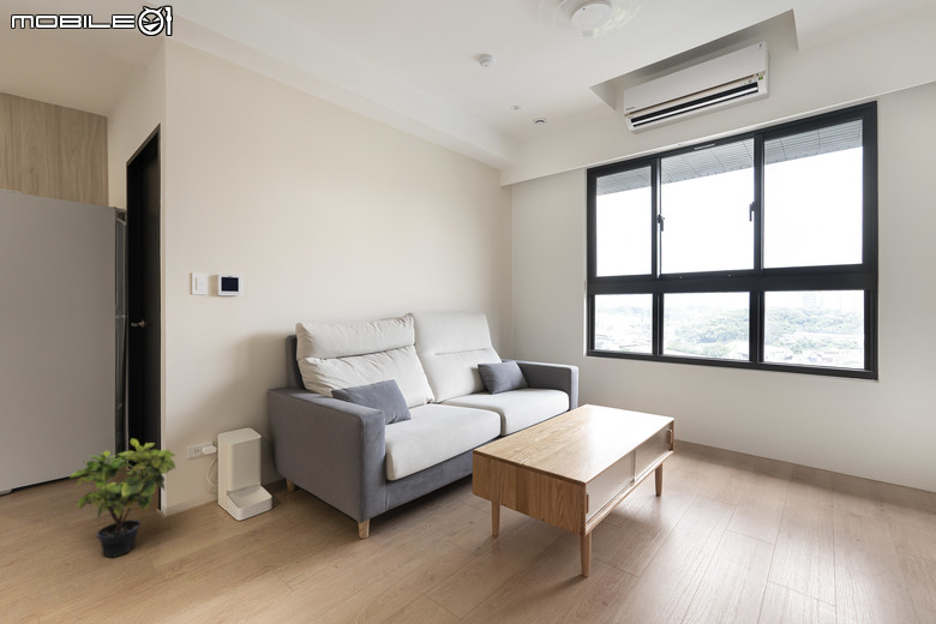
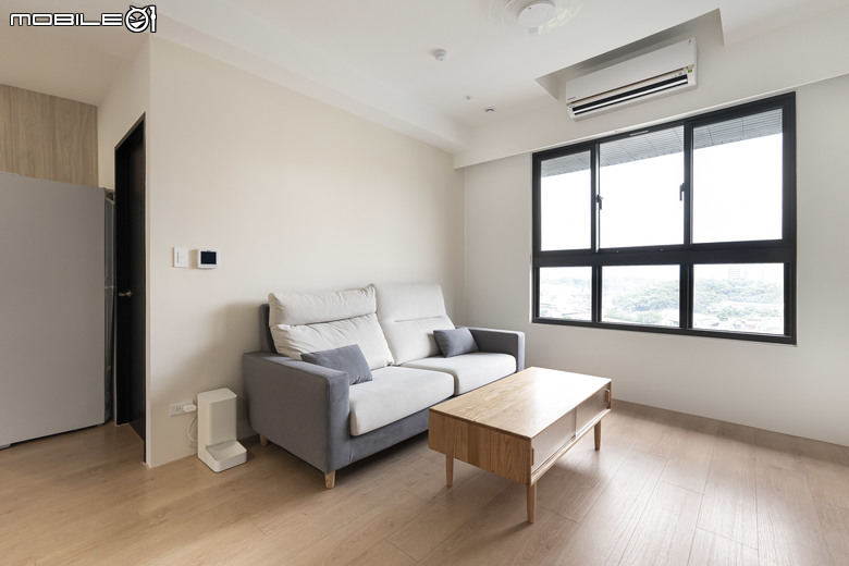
- potted plant (127, 494)
